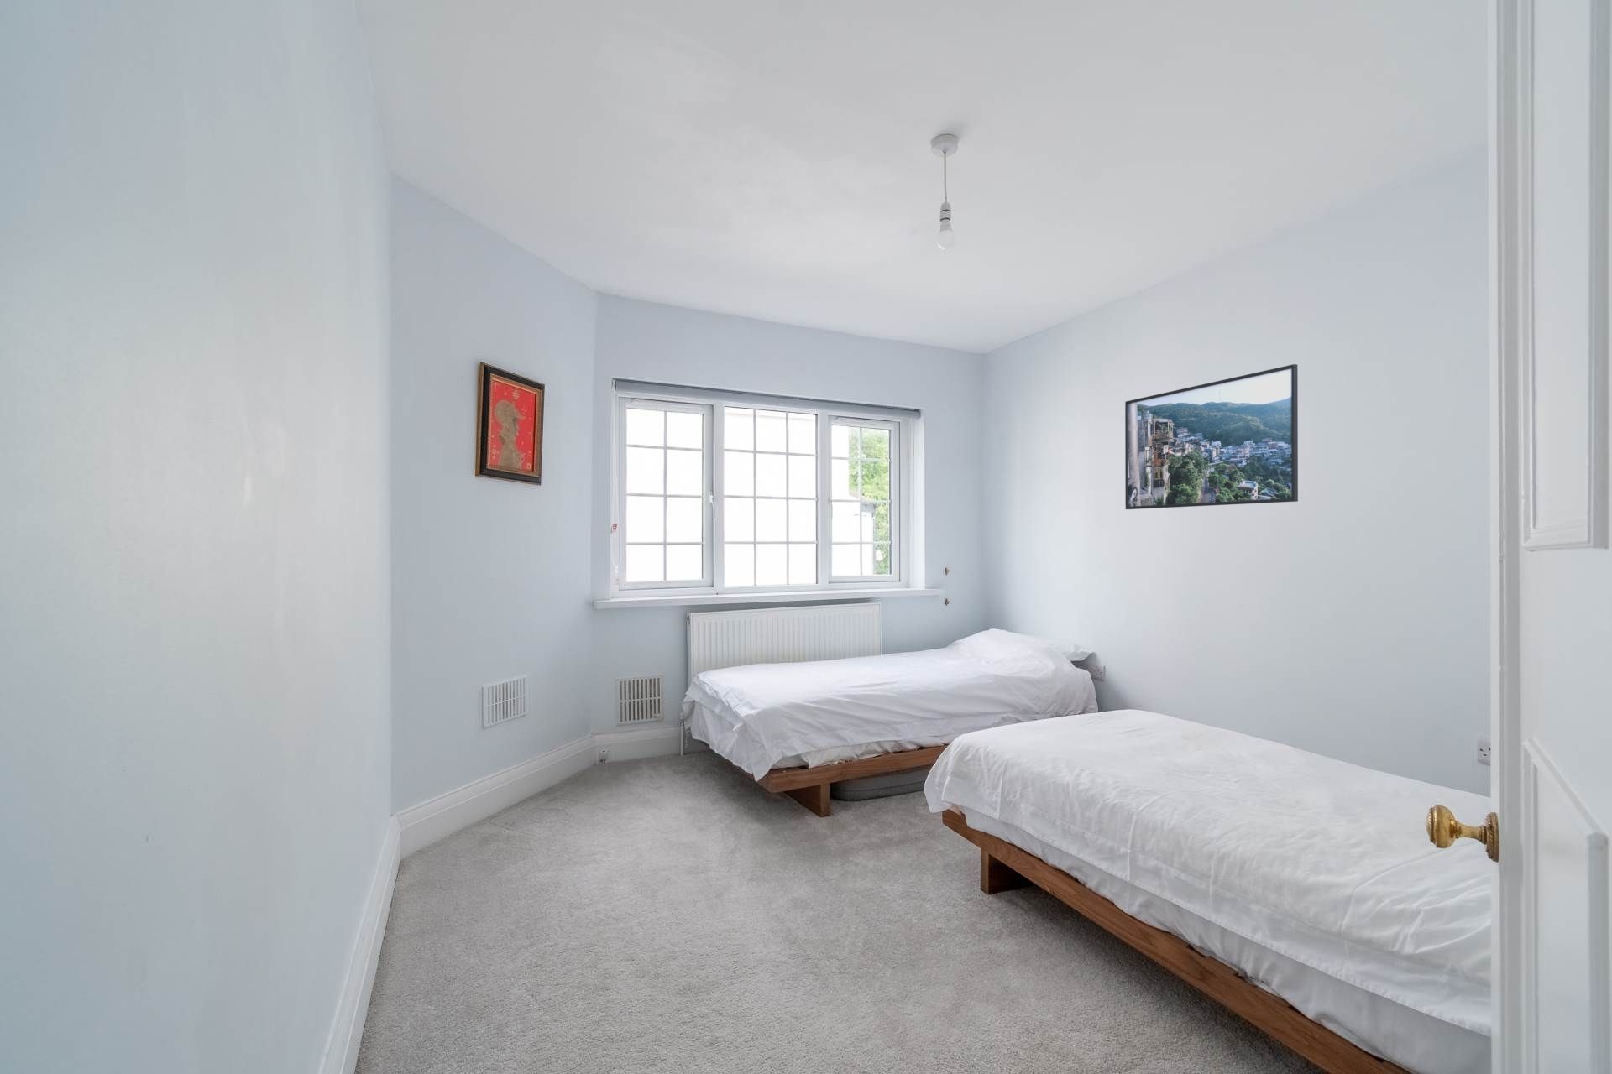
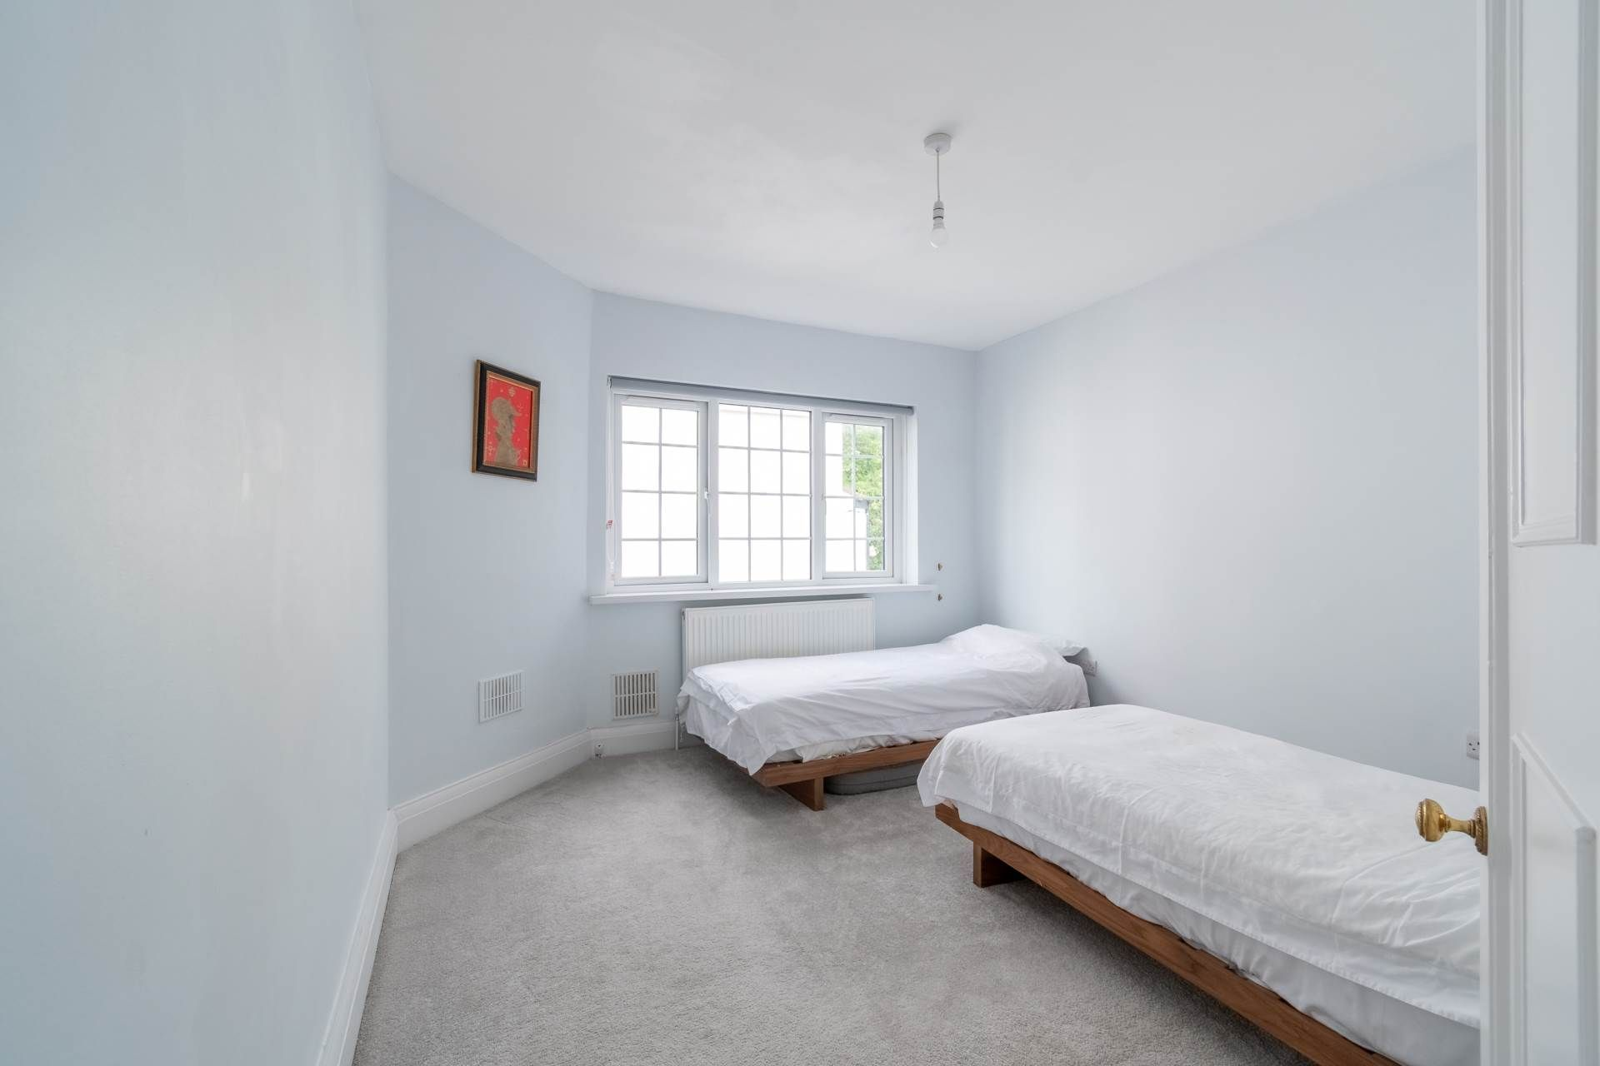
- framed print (1201, 445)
